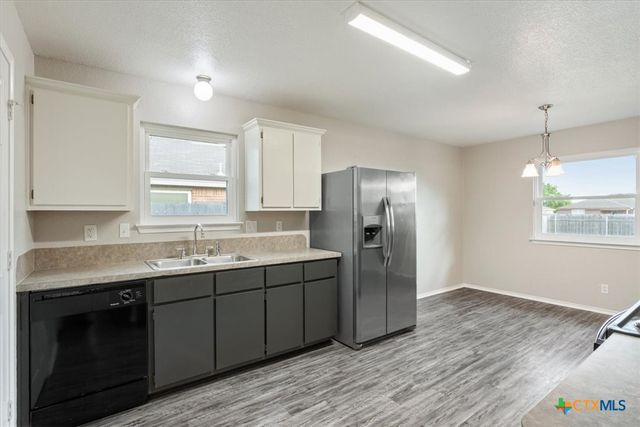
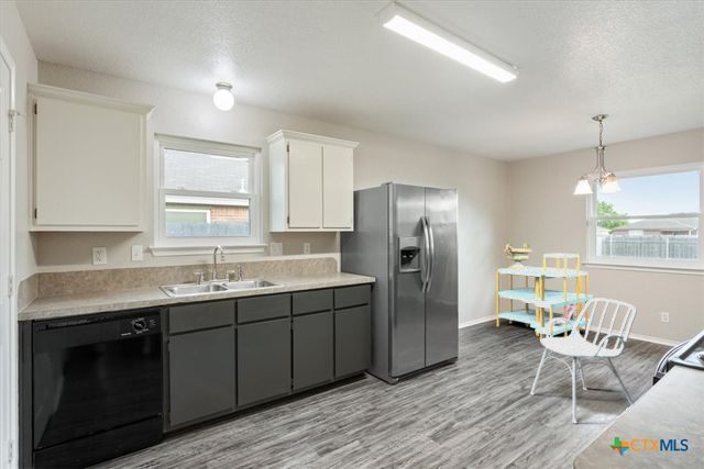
+ decorative urn (517, 256)
+ chair (583, 353)
+ shelving unit (538, 291)
